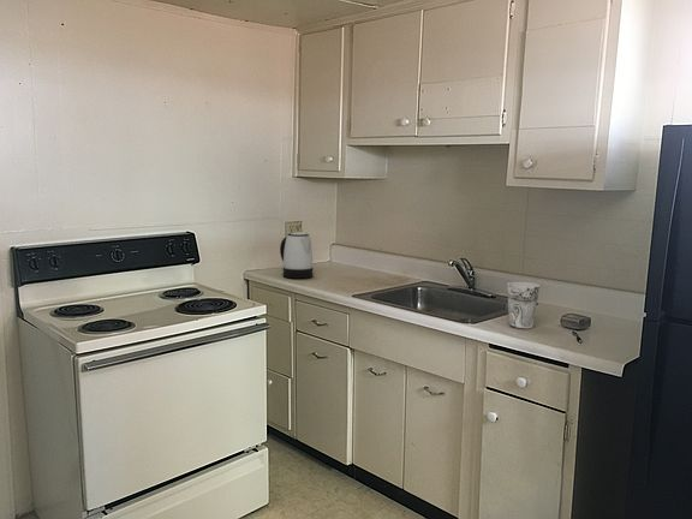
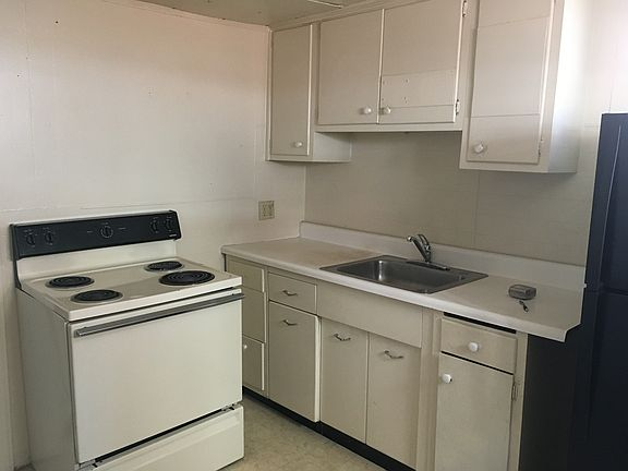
- cup (521, 305)
- kettle (294, 253)
